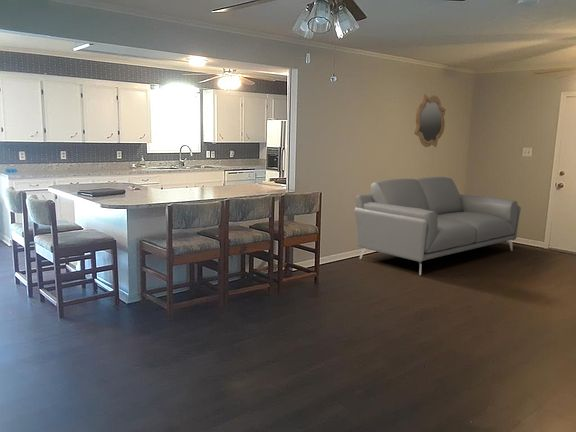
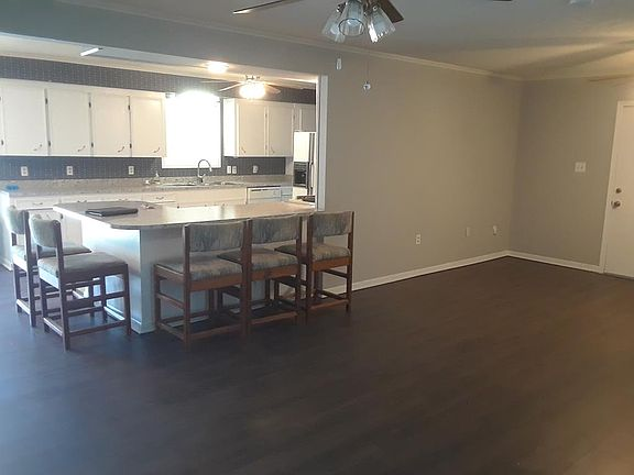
- sofa (439, 217)
- mirror (430, 121)
